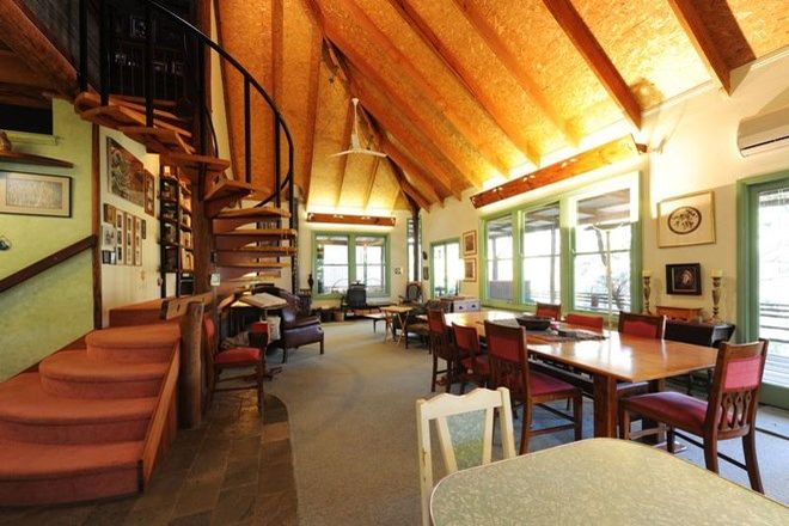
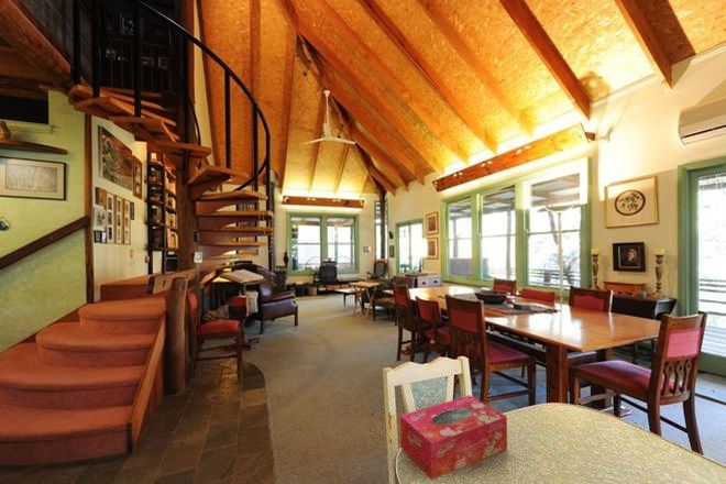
+ tissue box (453, 431)
